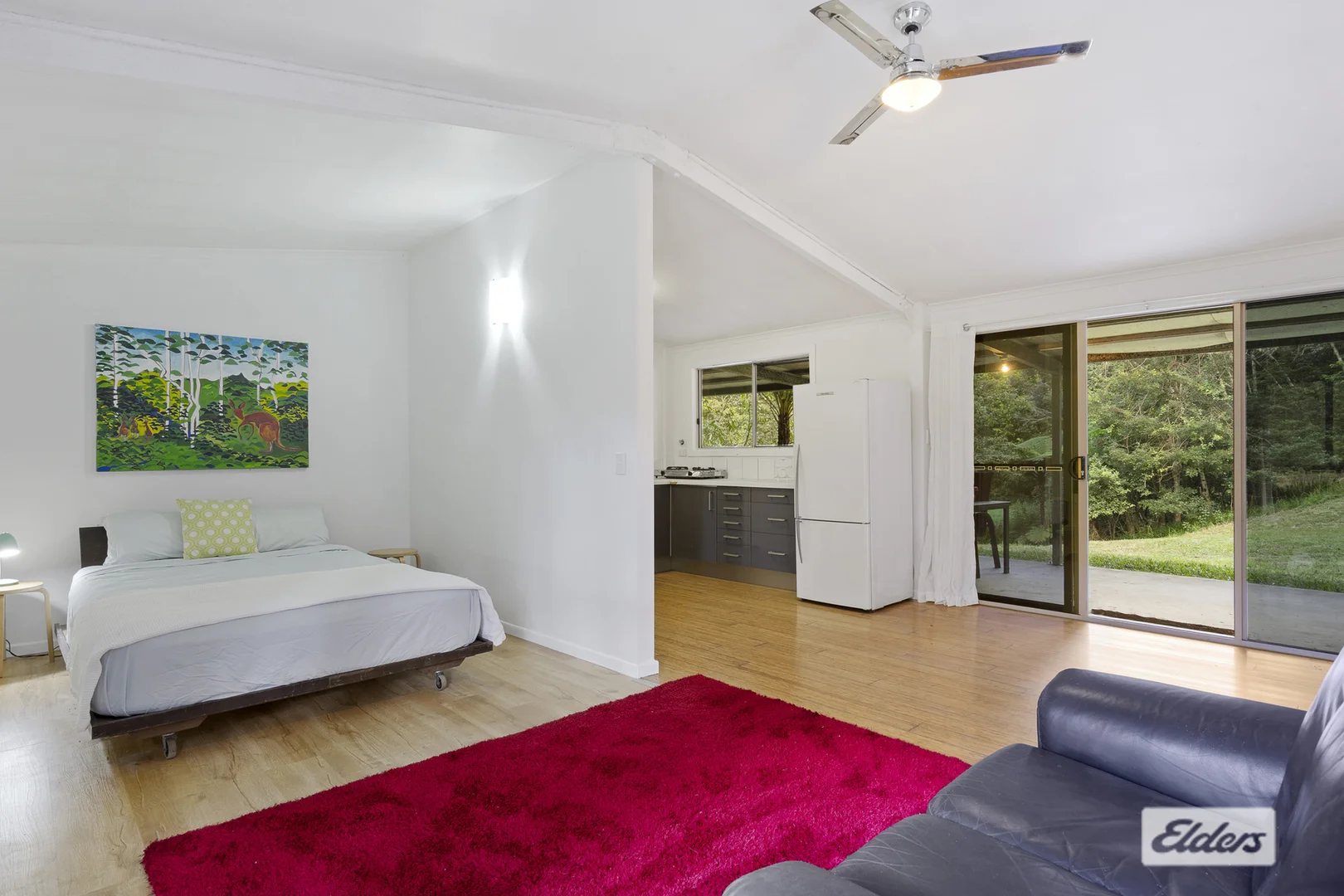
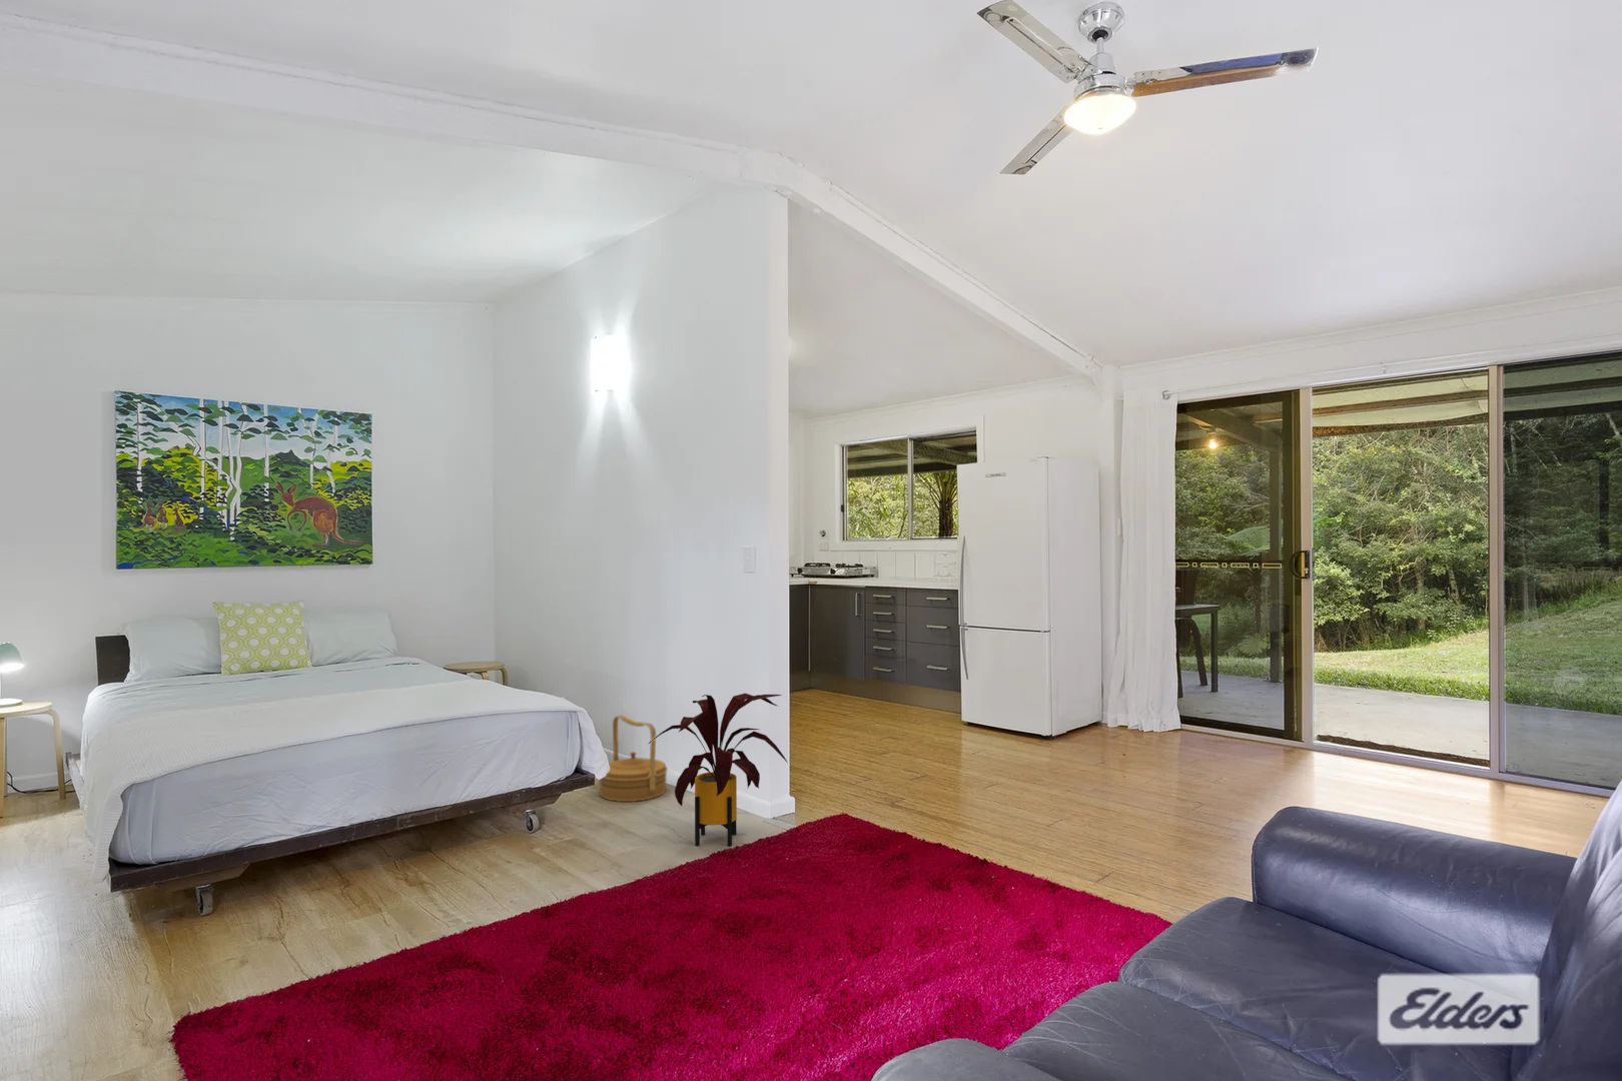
+ basket (632, 755)
+ house plant (720, 762)
